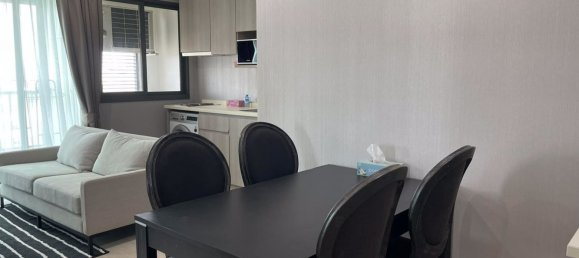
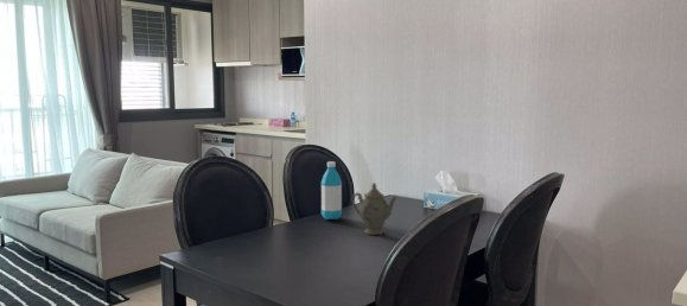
+ water bottle (331, 190)
+ chinaware (374, 208)
